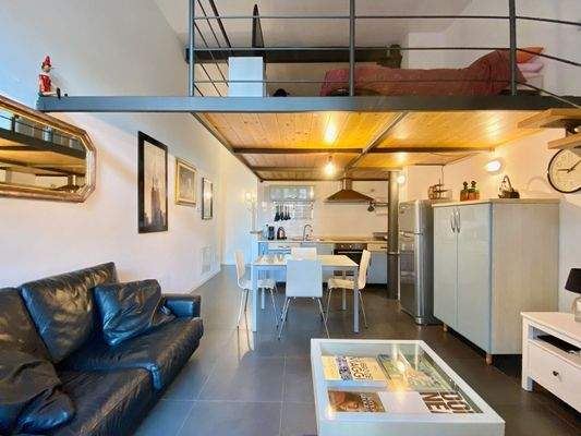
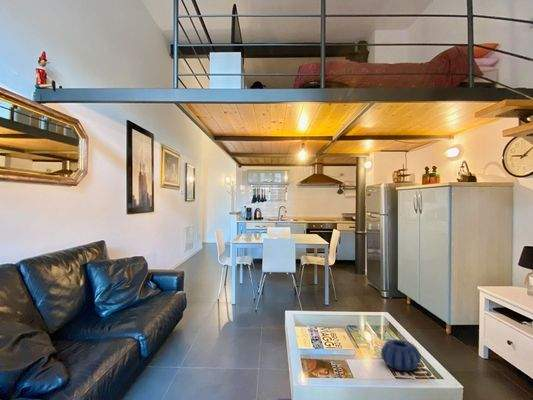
+ decorative bowl (400, 354)
